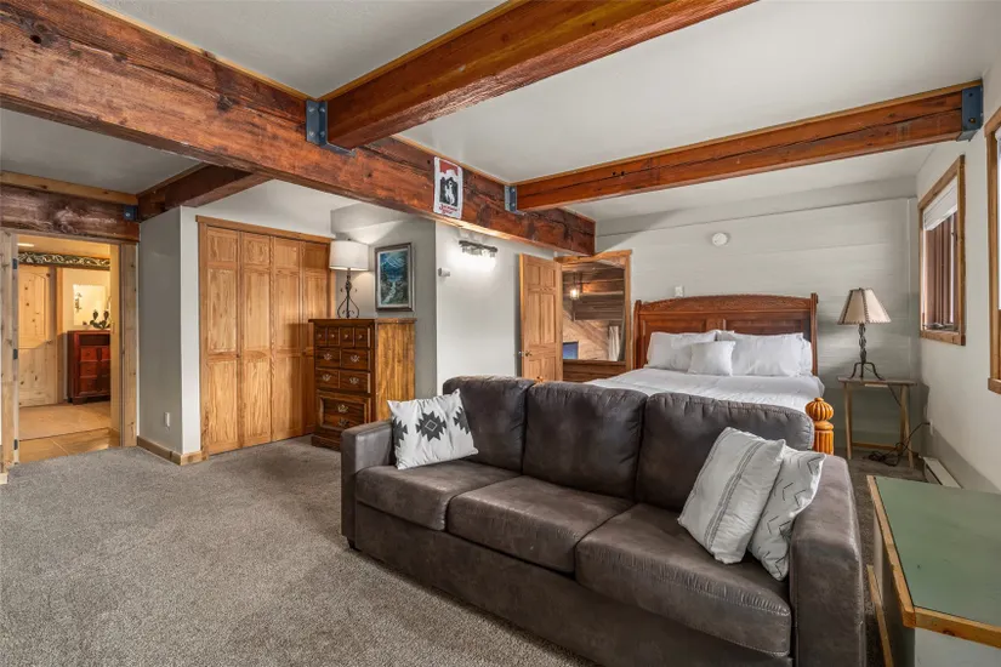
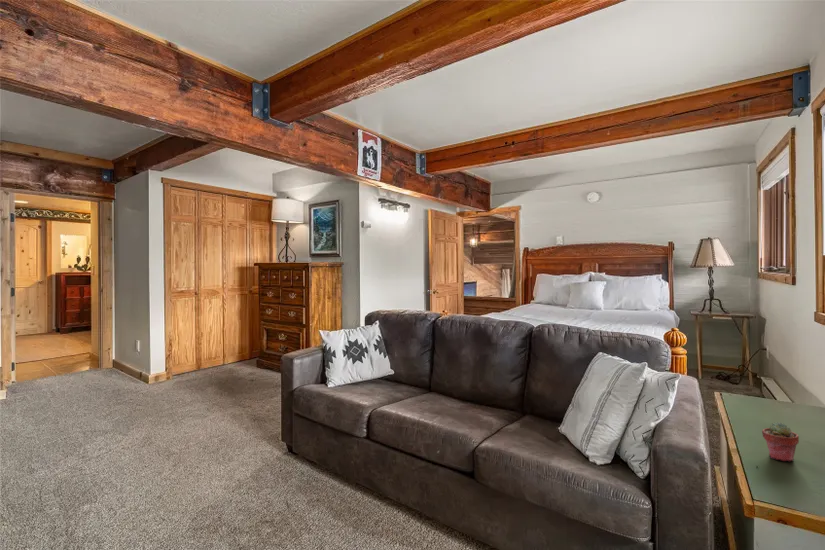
+ potted succulent (780, 439)
